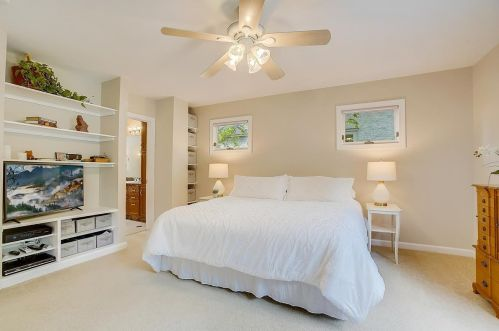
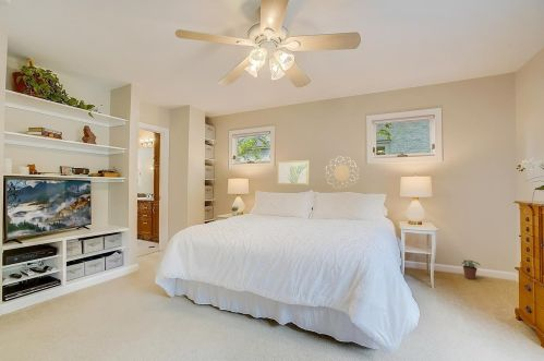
+ potted plant (470, 269)
+ decorative wall piece (341, 172)
+ wall art (292, 172)
